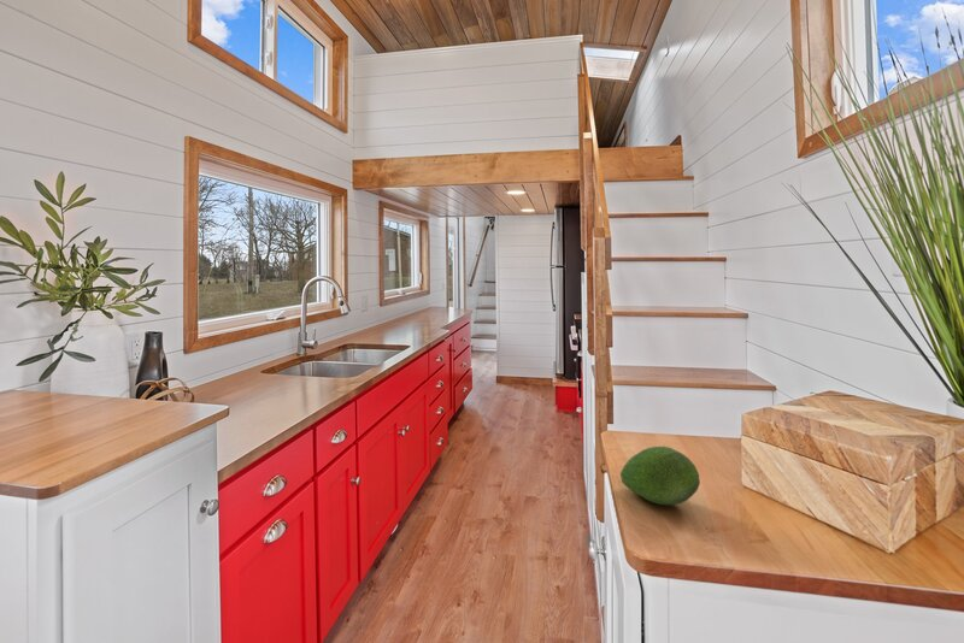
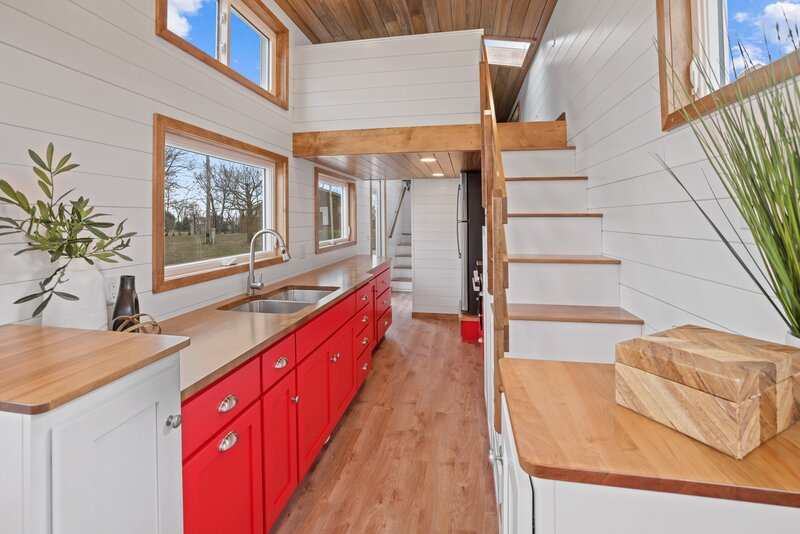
- fruit (657, 472)
